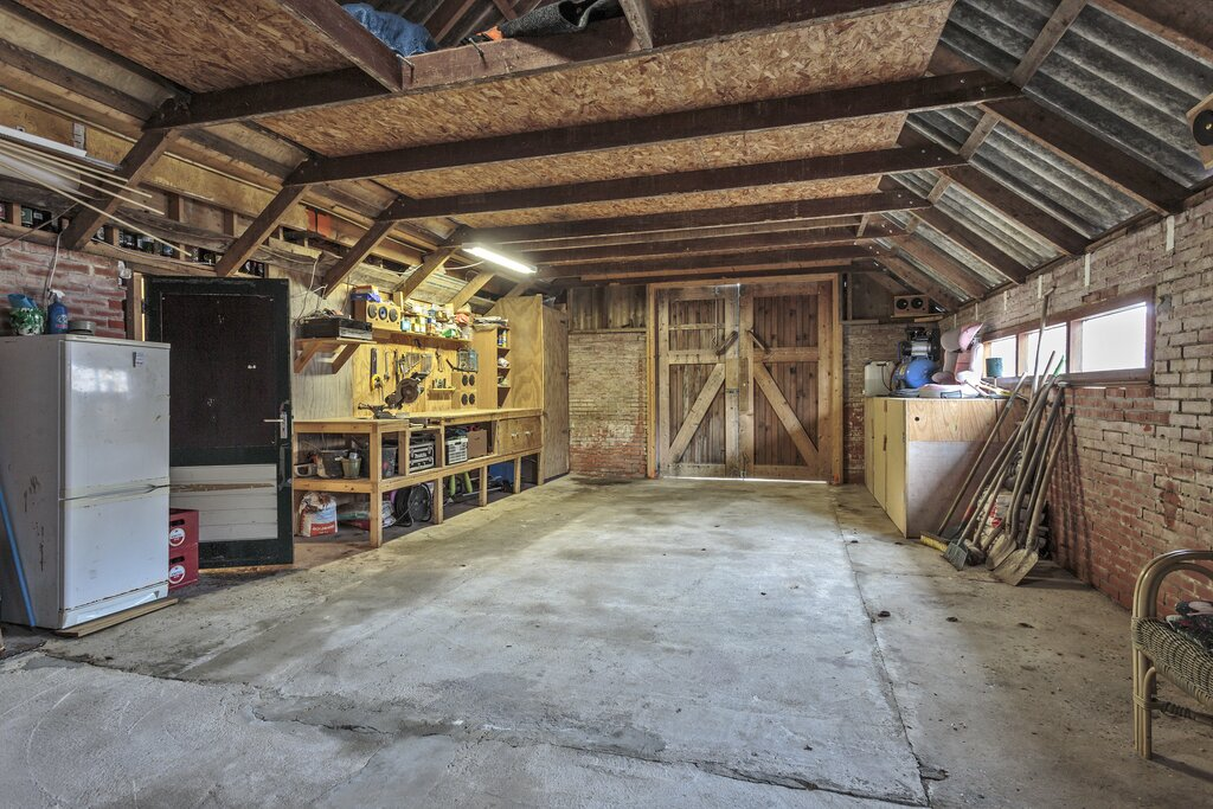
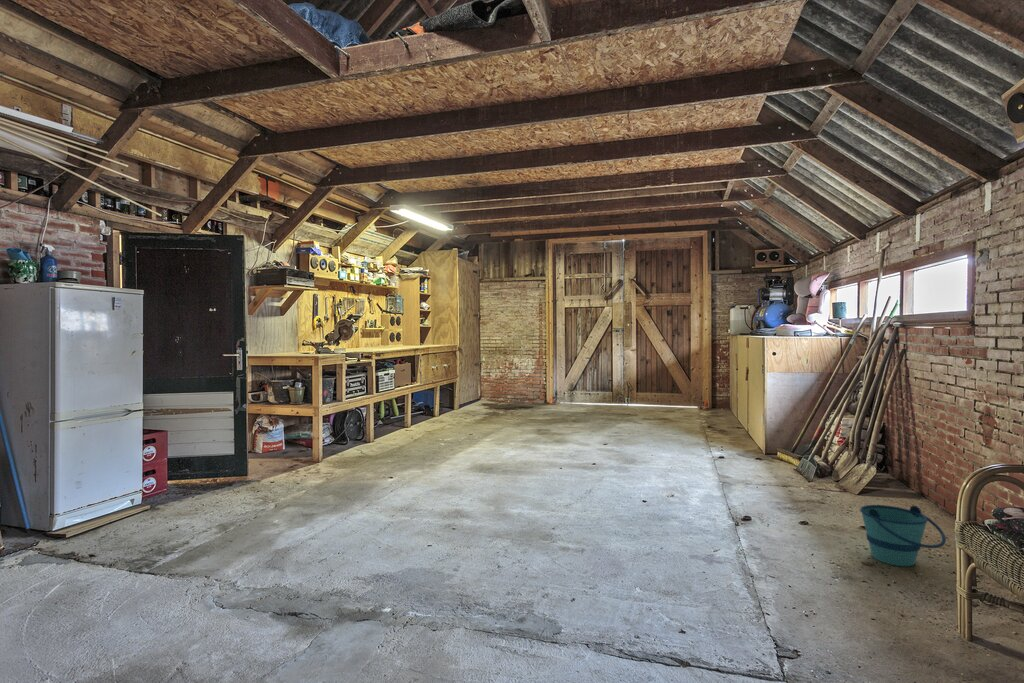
+ bucket (900, 535)
